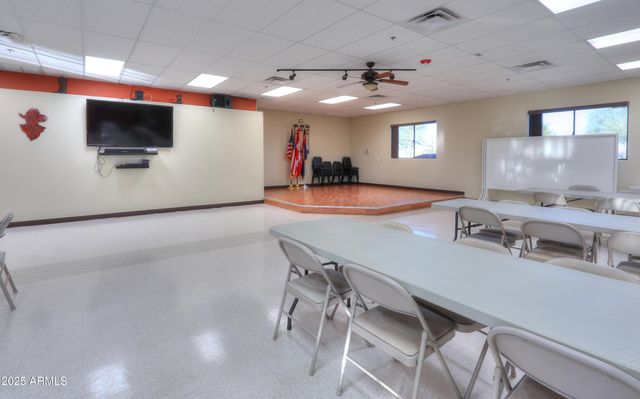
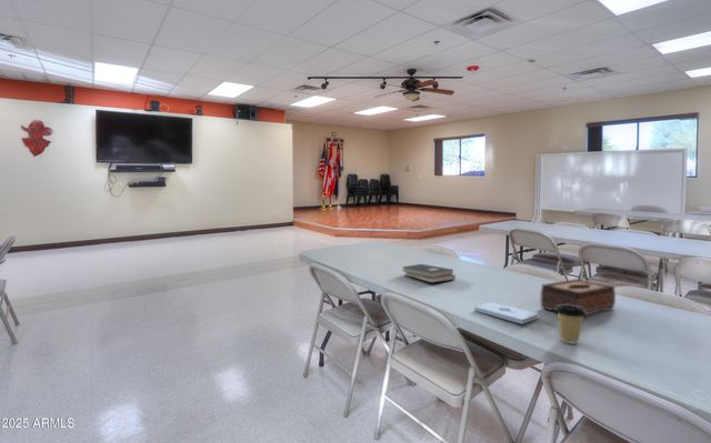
+ hardback book (427, 272)
+ notepad (505, 312)
+ coffee cup (570, 323)
+ tissue box (577, 296)
